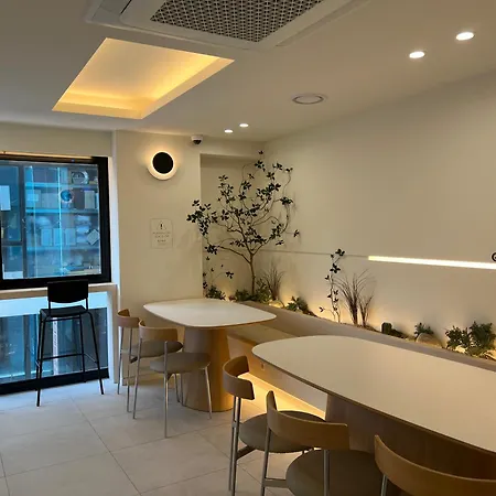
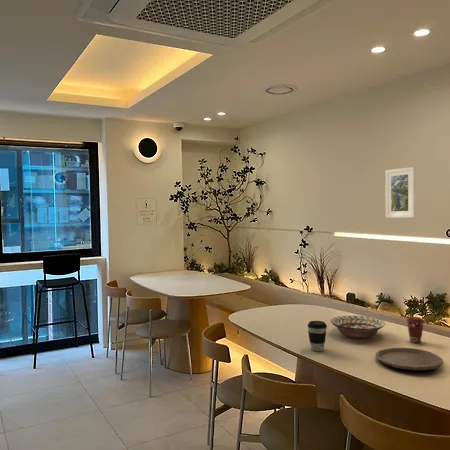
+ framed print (399, 193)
+ coffee cup (317, 335)
+ decorative bowl (357, 328)
+ plate (408, 359)
+ coffee cup (415, 329)
